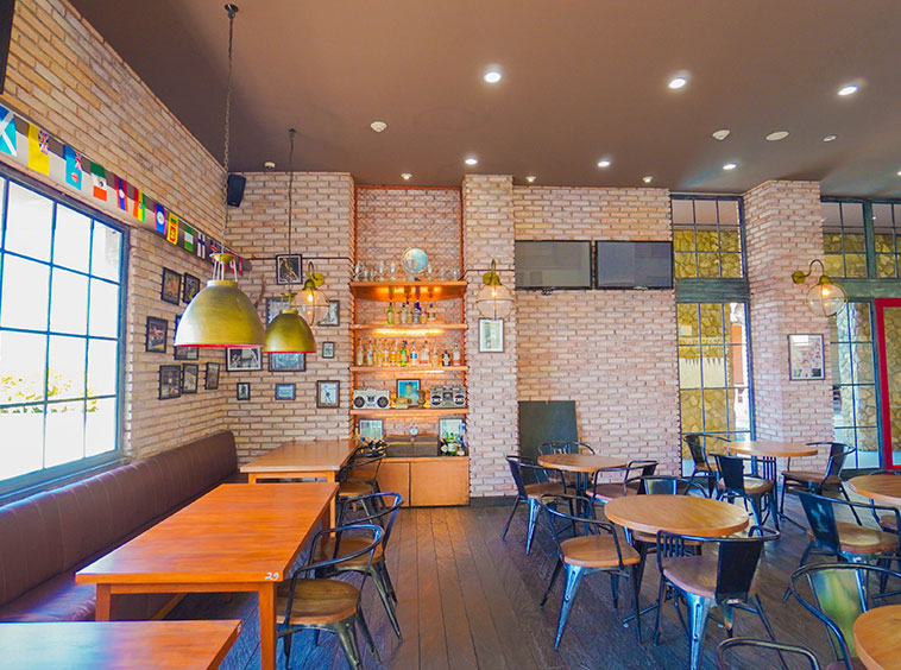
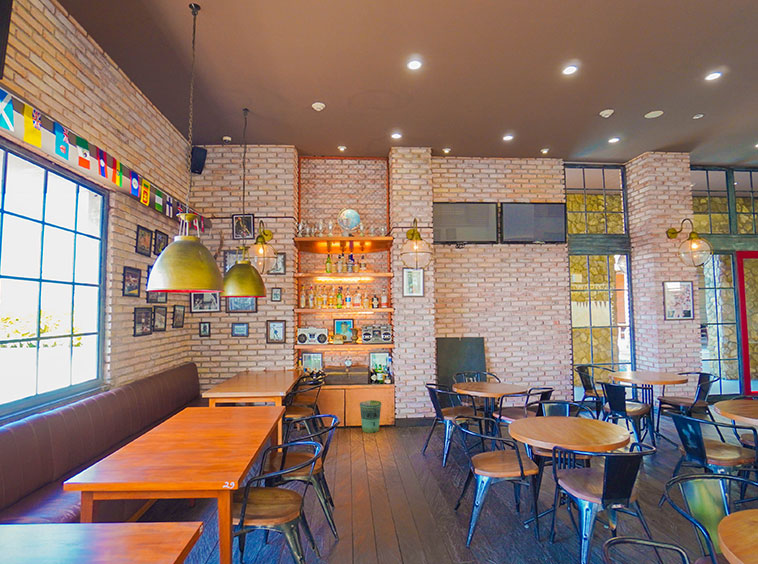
+ trash can (370, 416)
